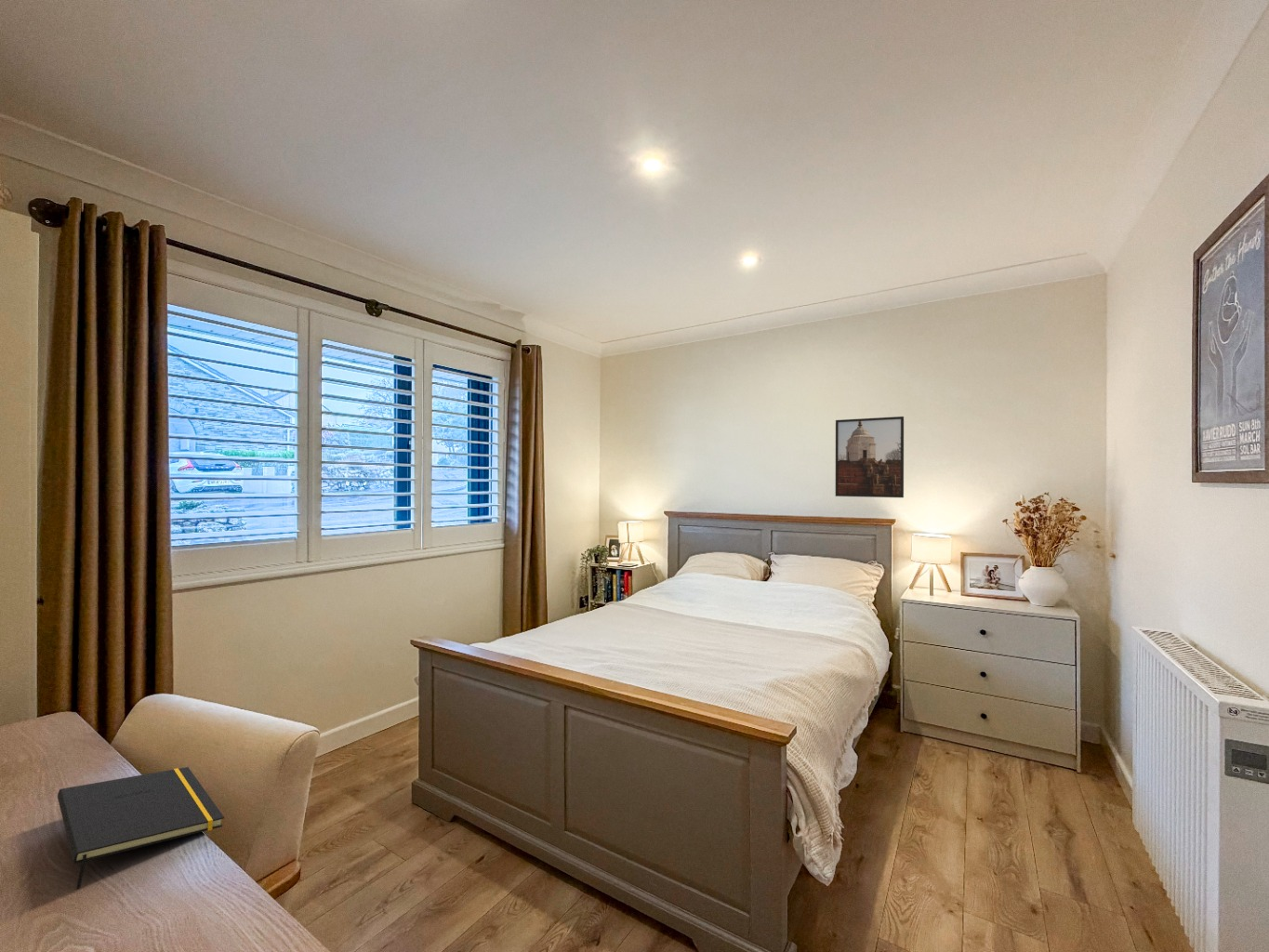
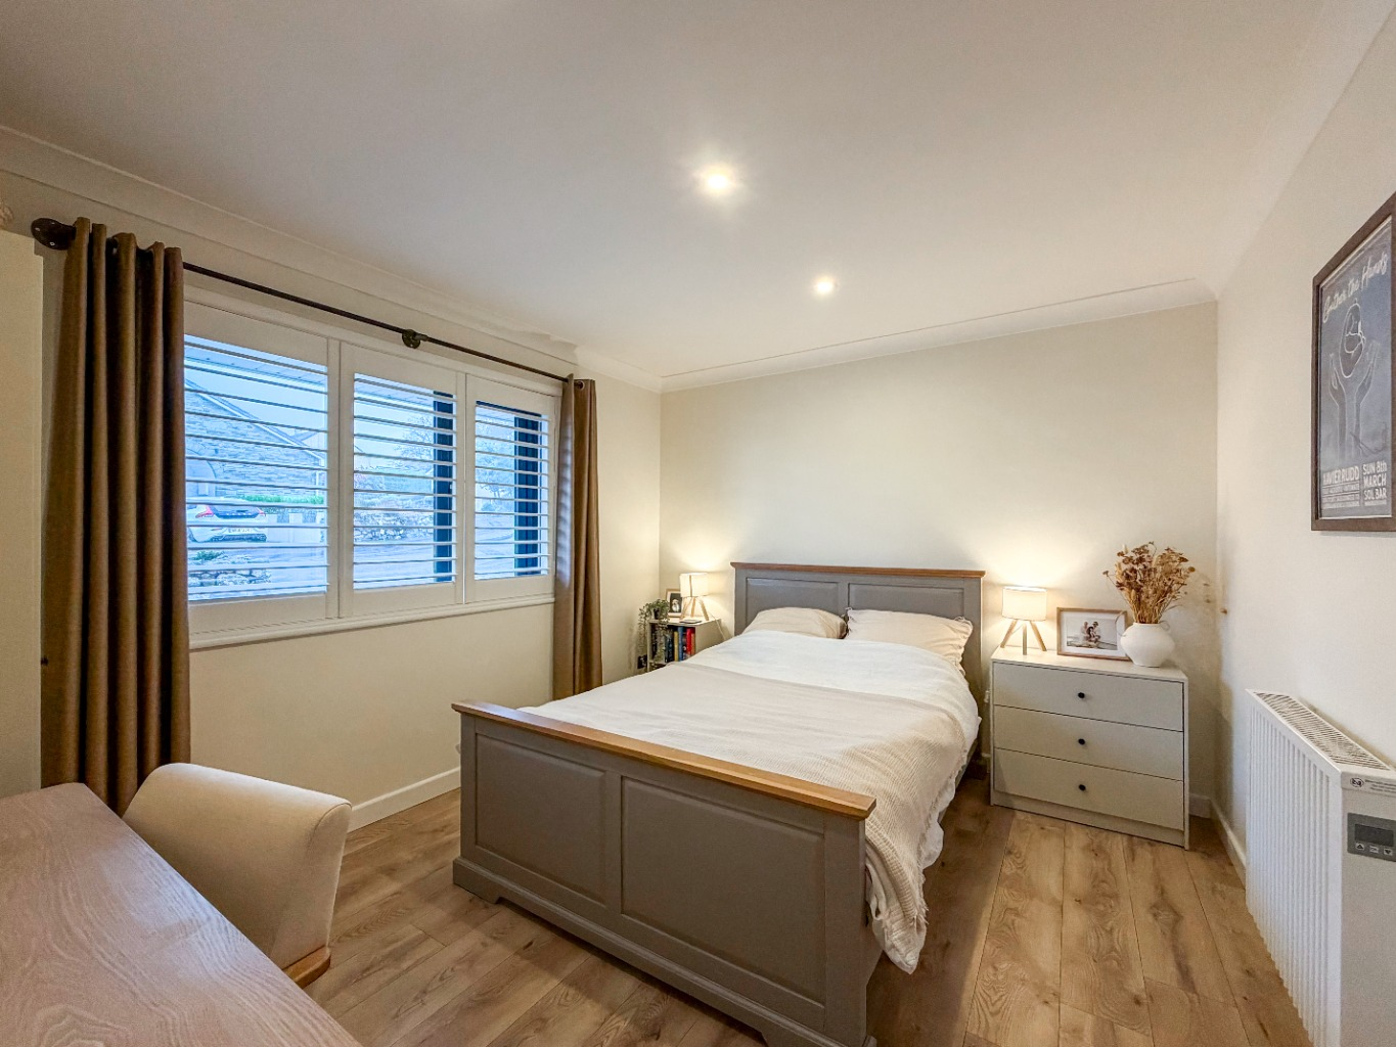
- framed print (868, 457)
- notepad (139, 807)
